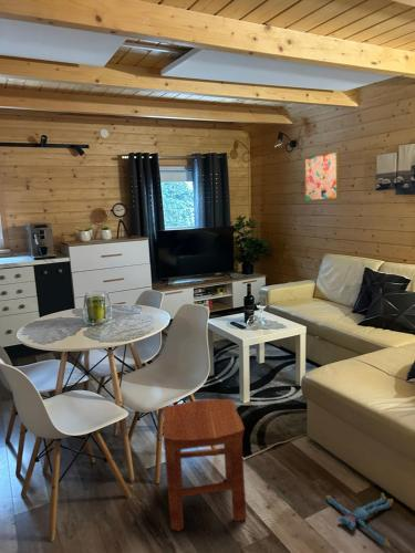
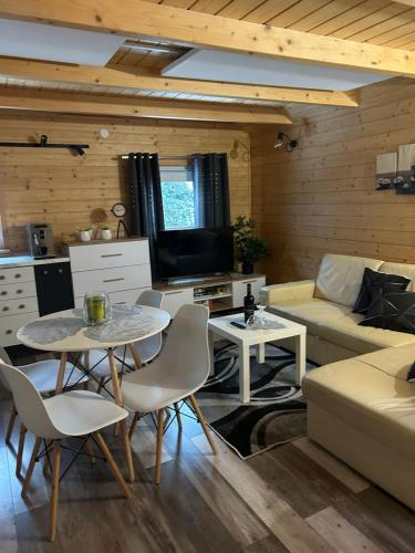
- stool (204, 456)
- wall art (321, 177)
- plush toy (366, 511)
